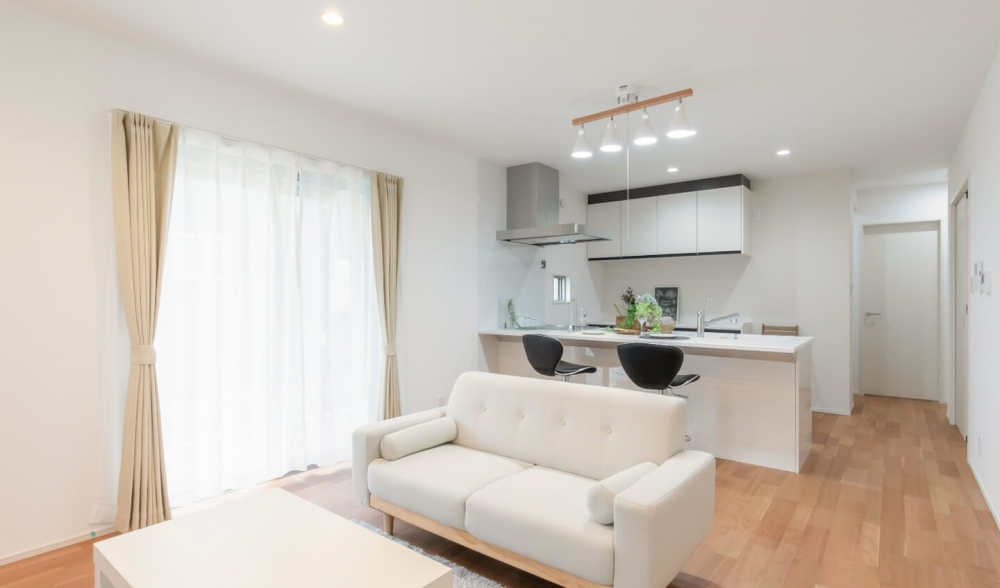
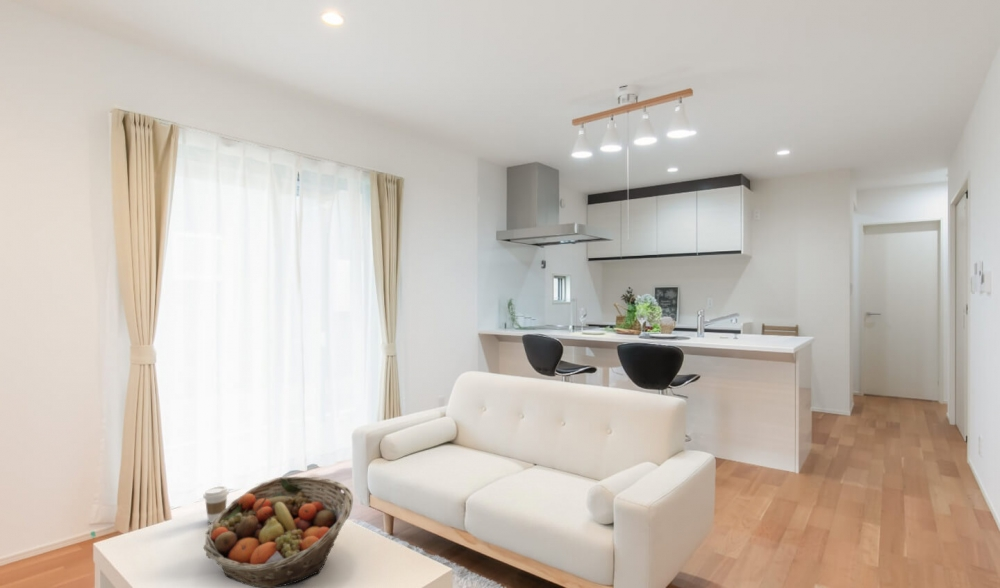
+ fruit basket (281, 528)
+ coffee cup (216, 504)
